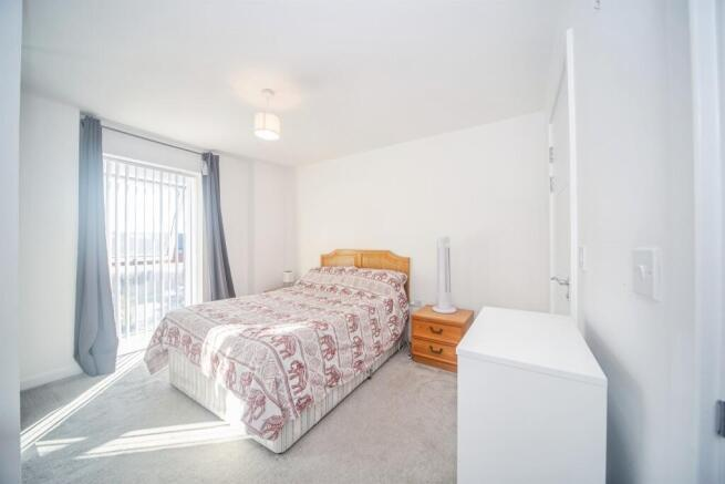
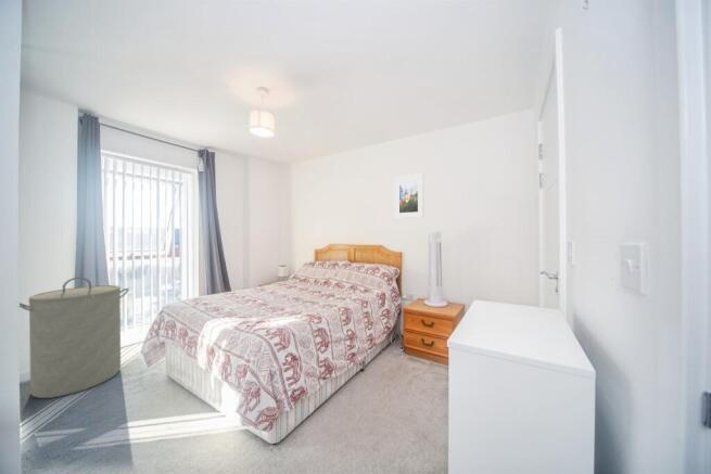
+ laundry hamper (79, 328)
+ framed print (408, 196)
